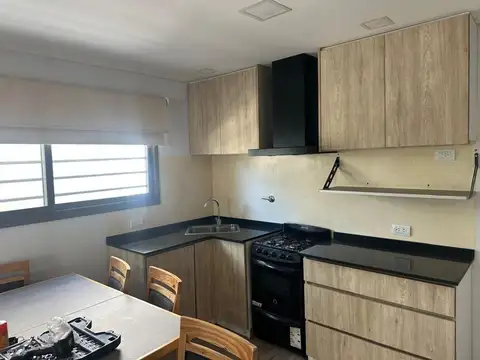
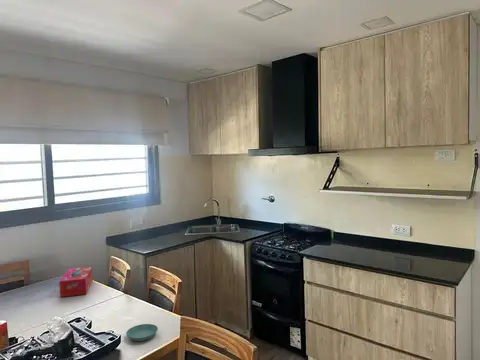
+ saucer (142, 333)
+ tissue box (77, 280)
